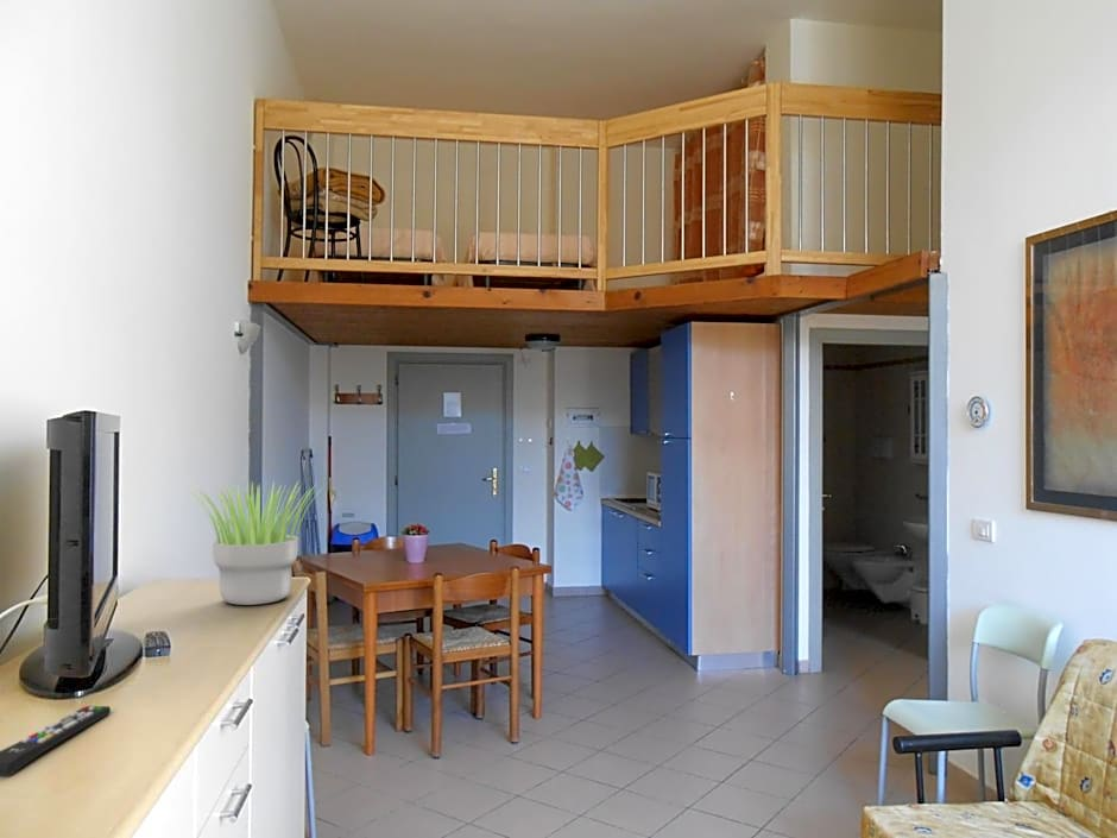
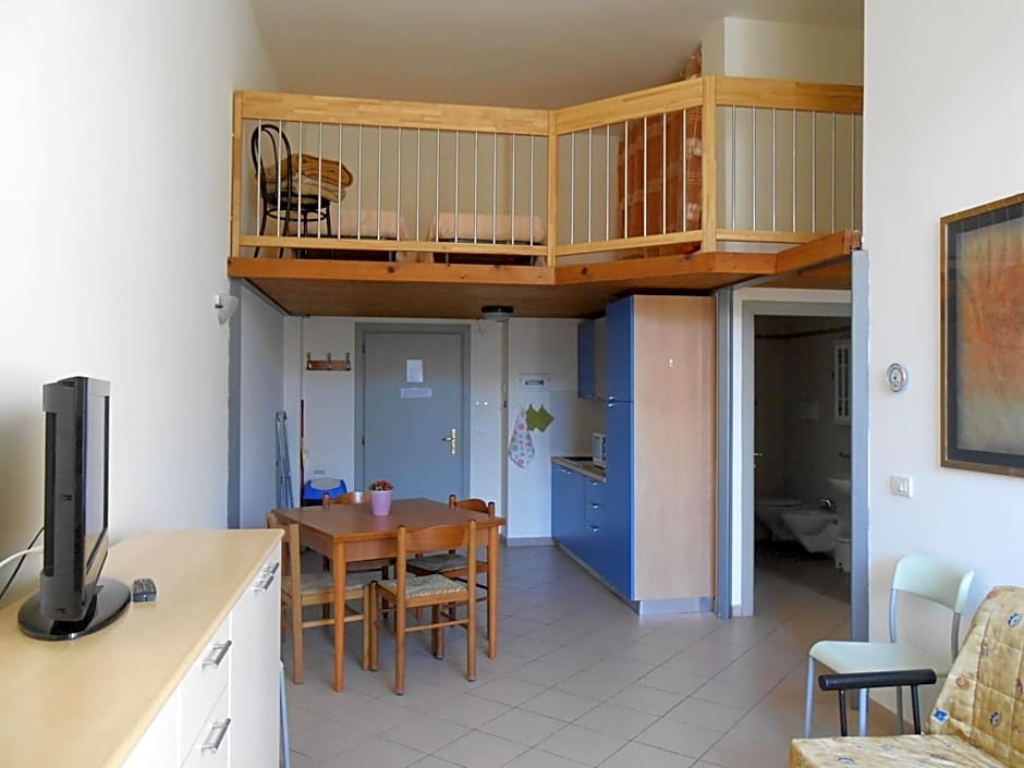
- remote control (50, 736)
- potted plant (257, 542)
